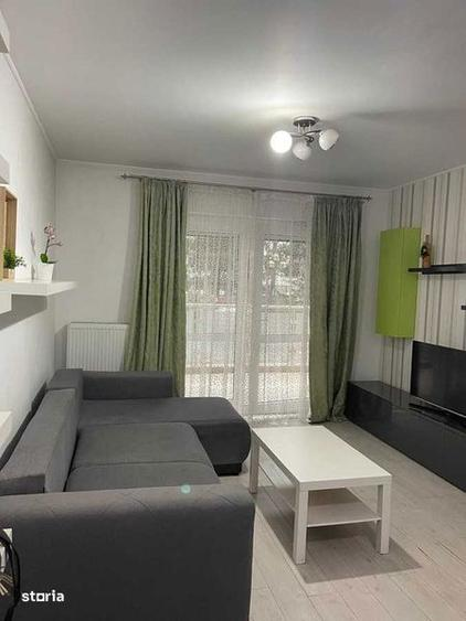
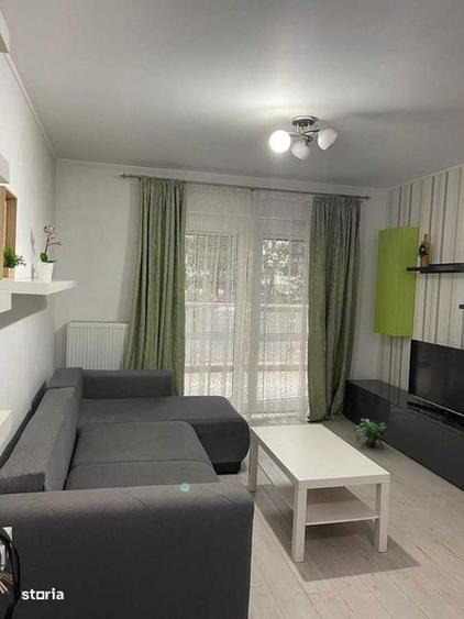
+ potted plant (369, 431)
